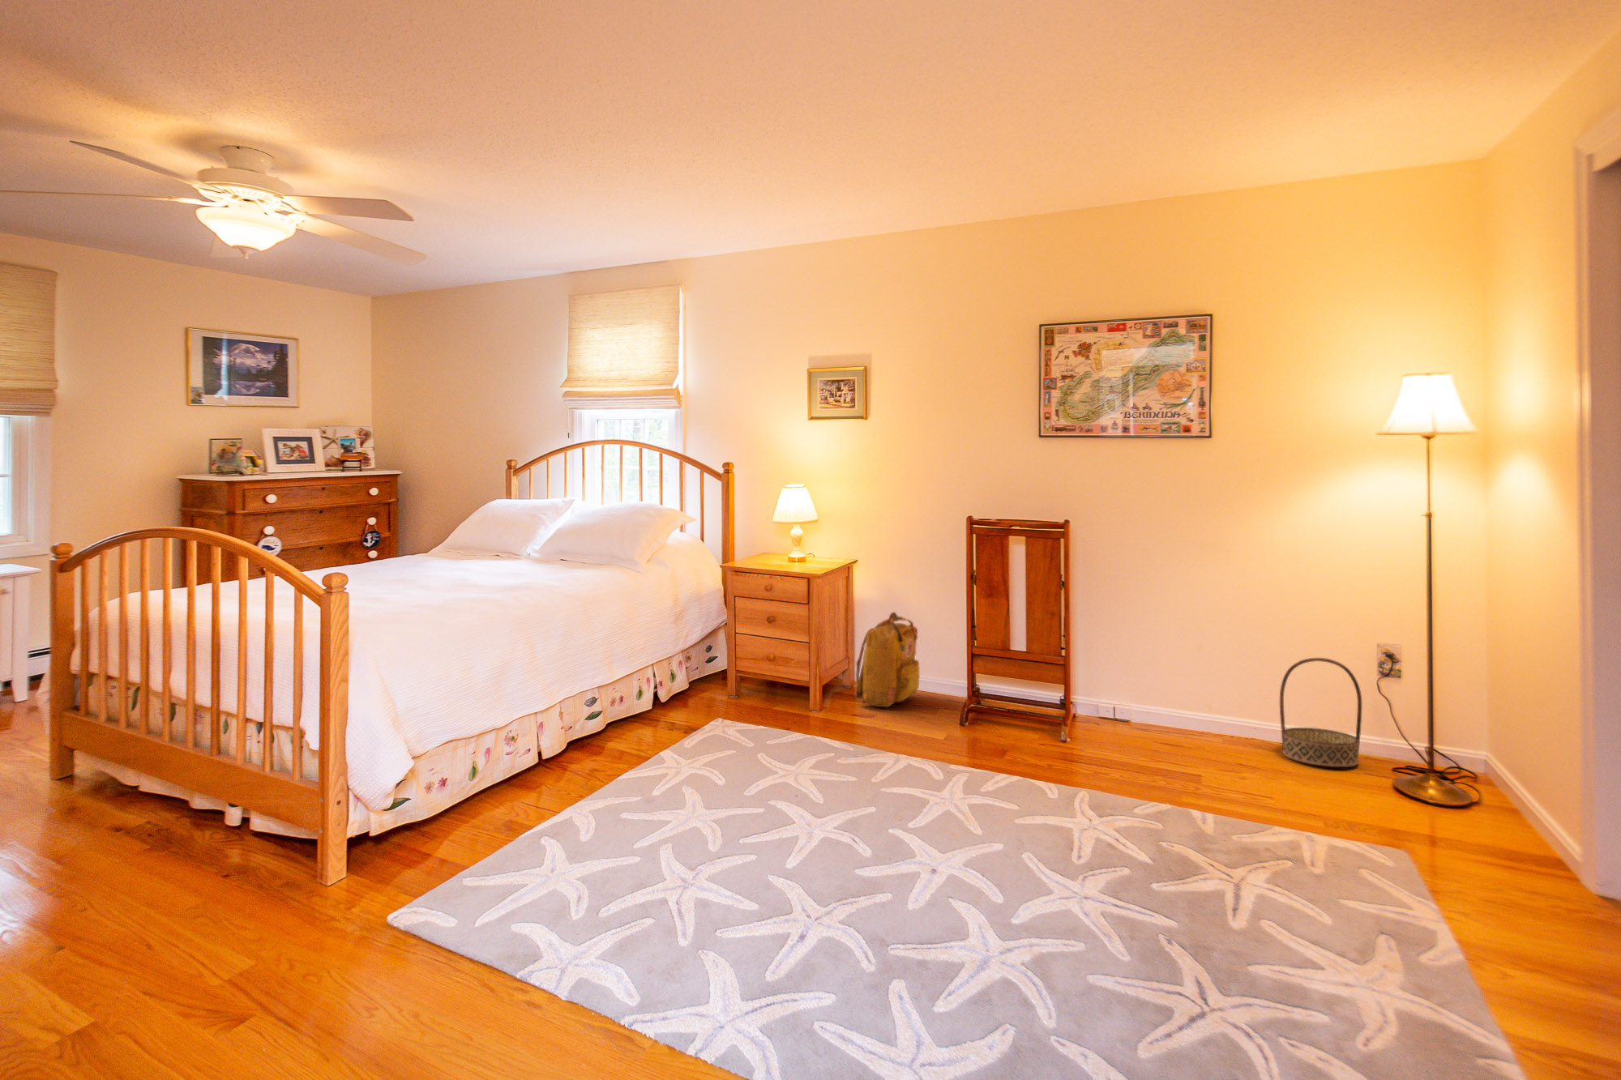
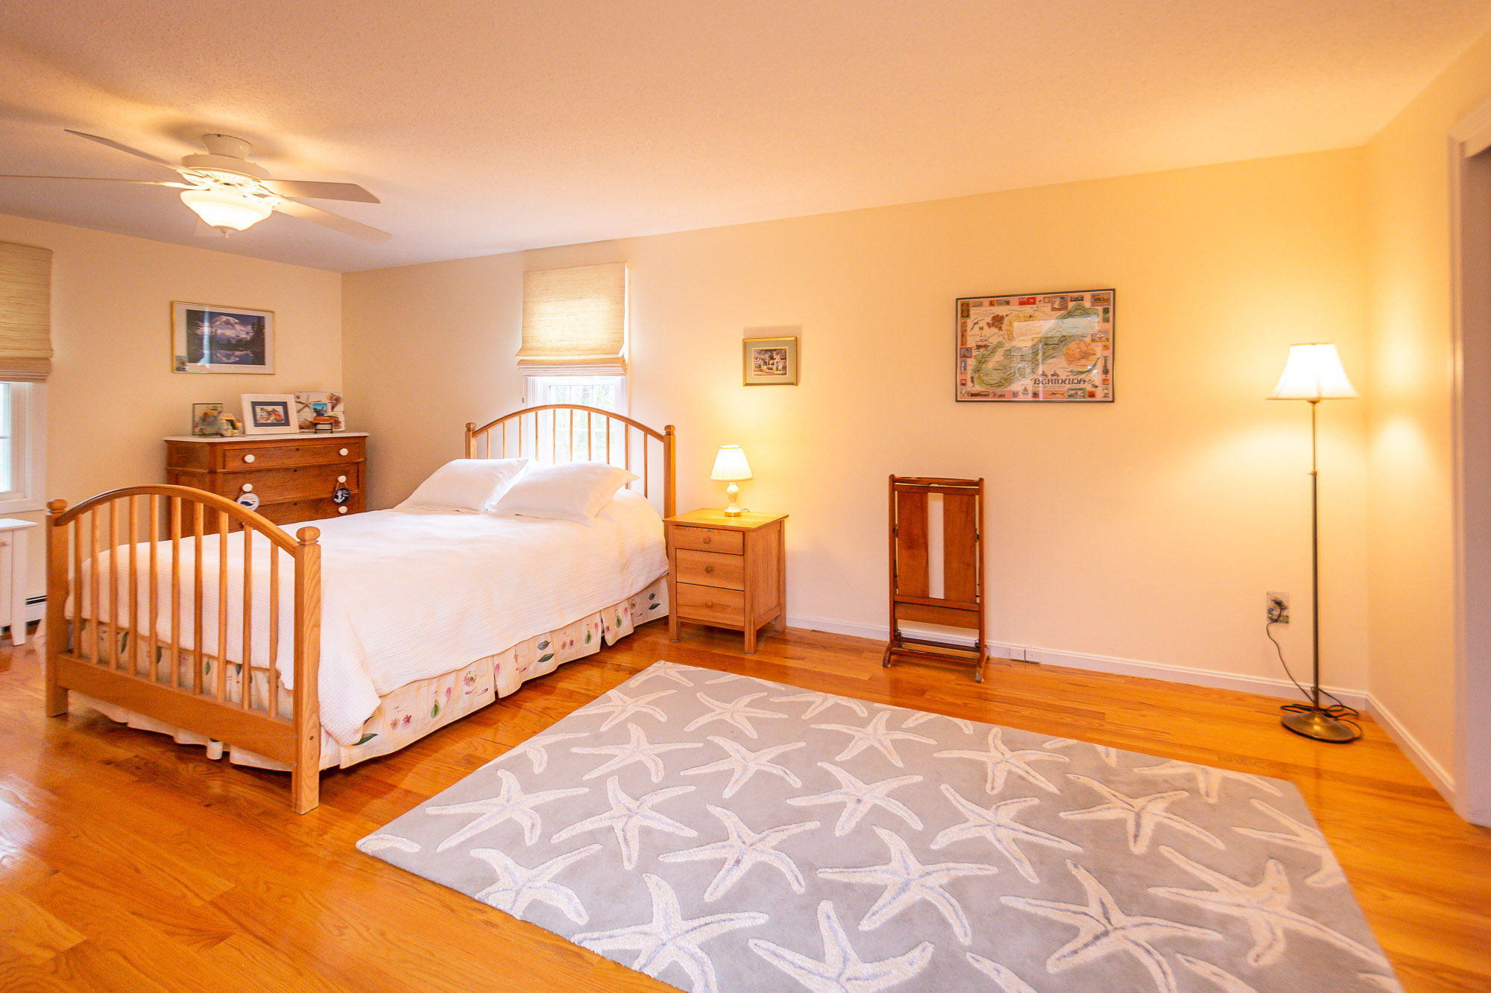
- basket (1320, 728)
- backpack (888, 657)
